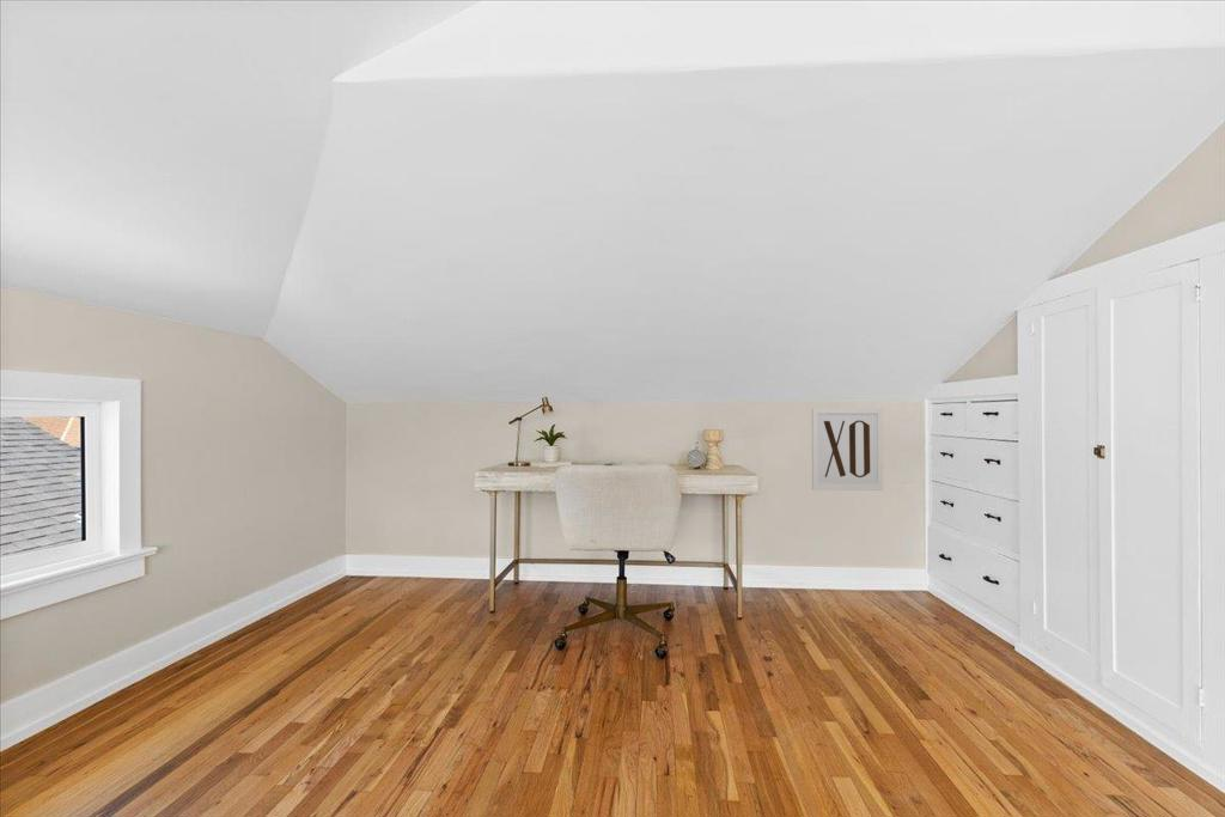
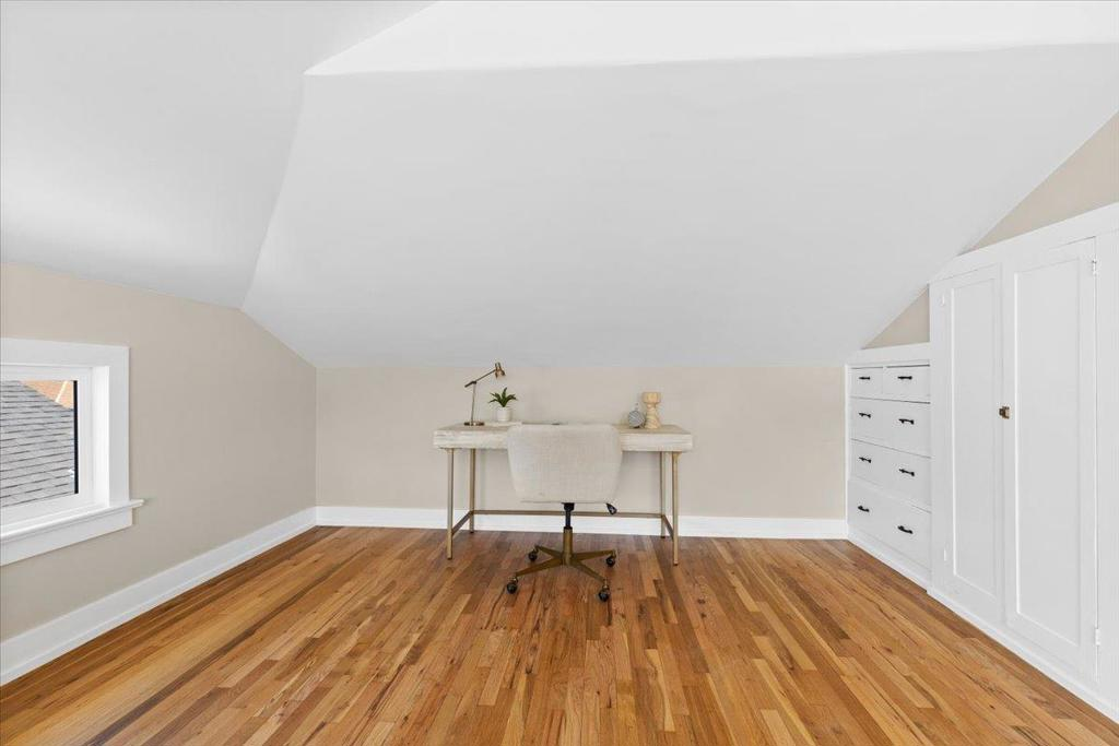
- wall art (847, 449)
